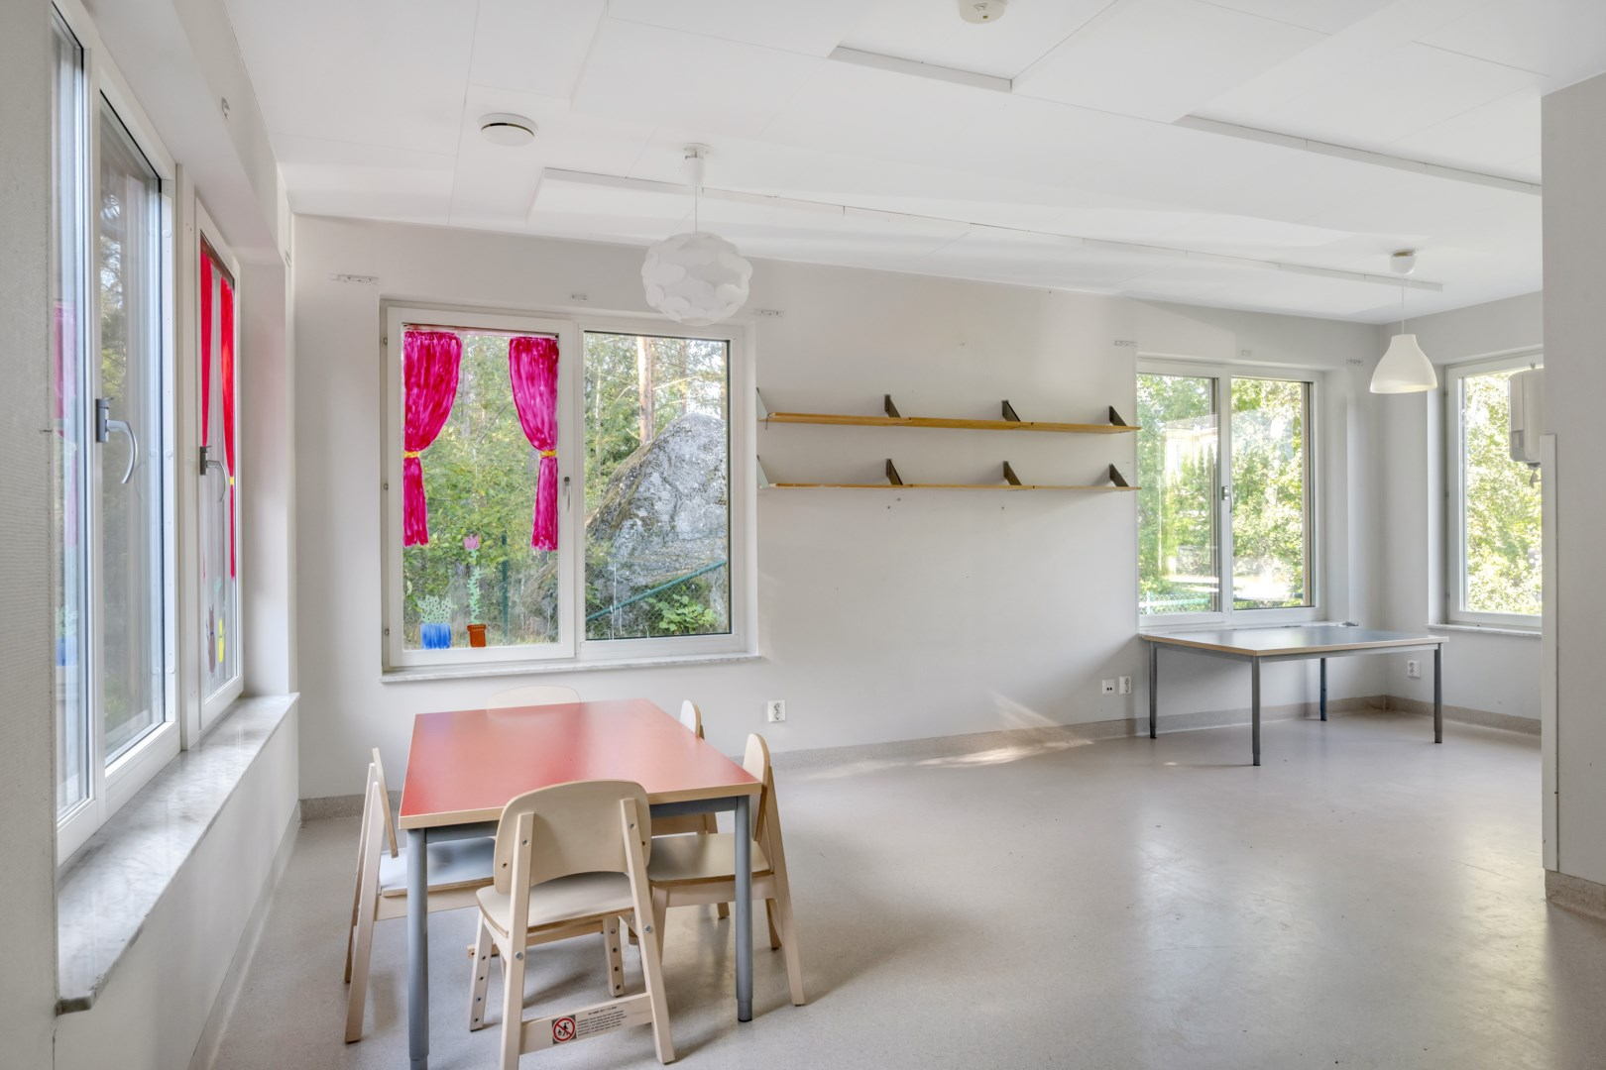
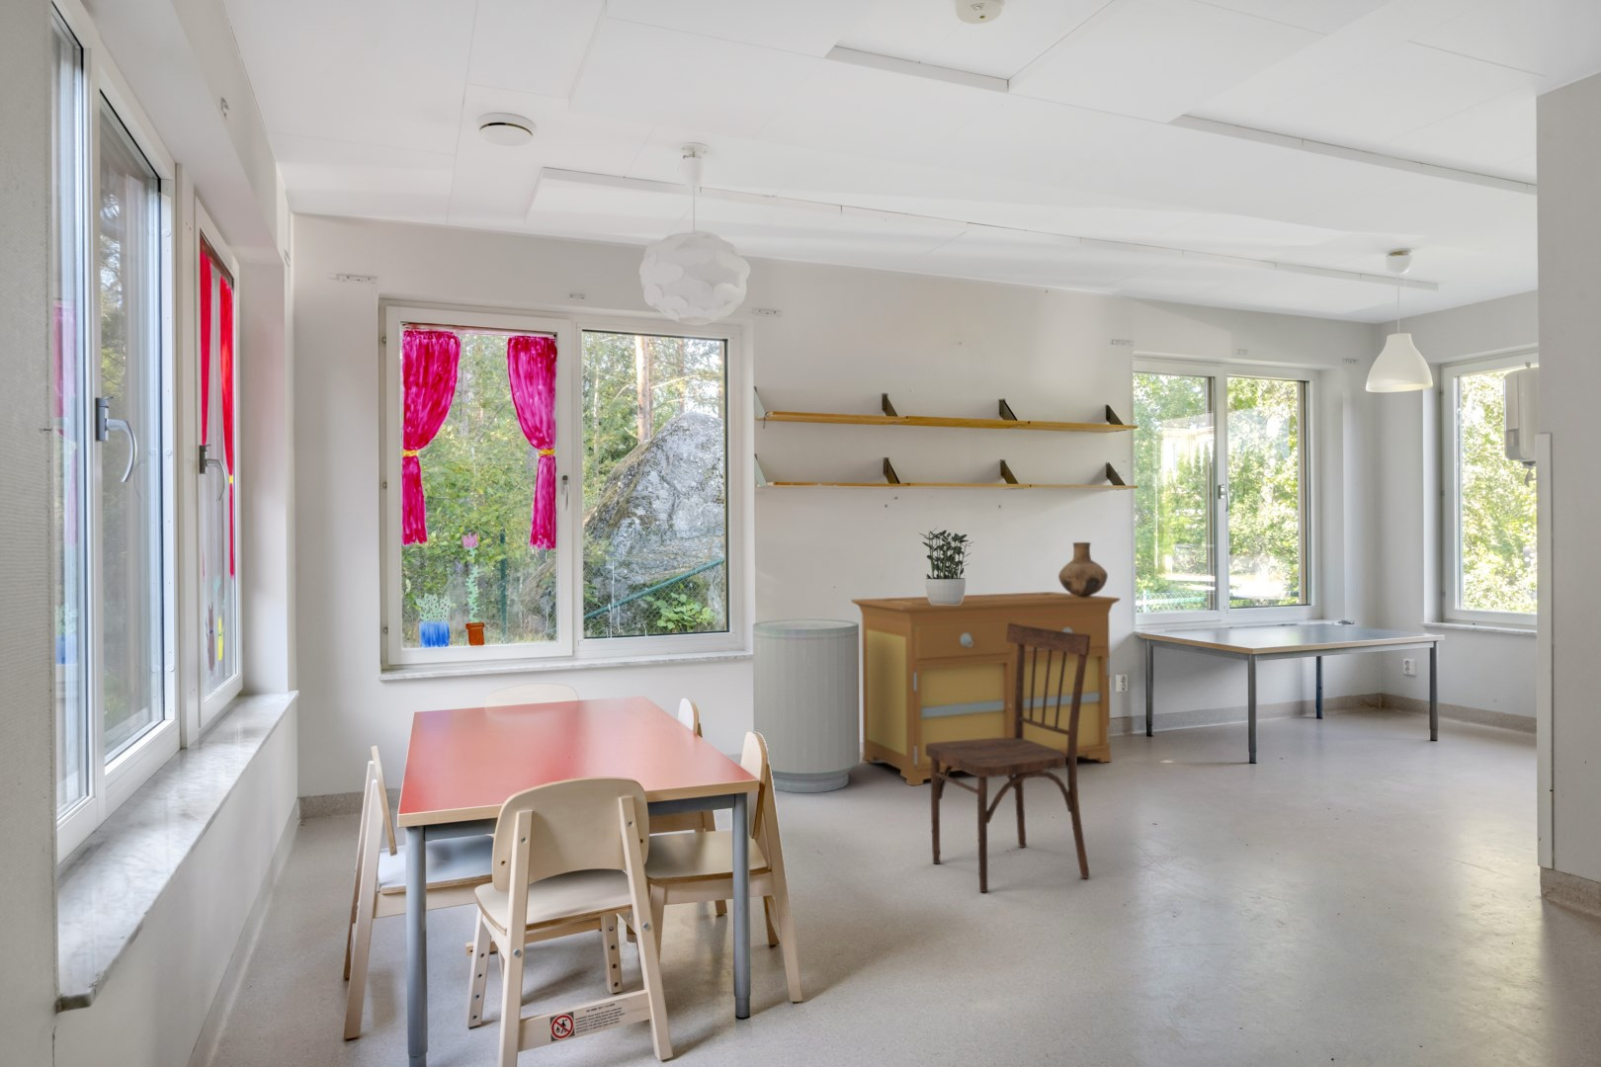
+ dining chair (1003, 750)
+ trash can (805, 703)
+ vase (1082, 568)
+ potted plant (946, 563)
+ sideboard (988, 680)
